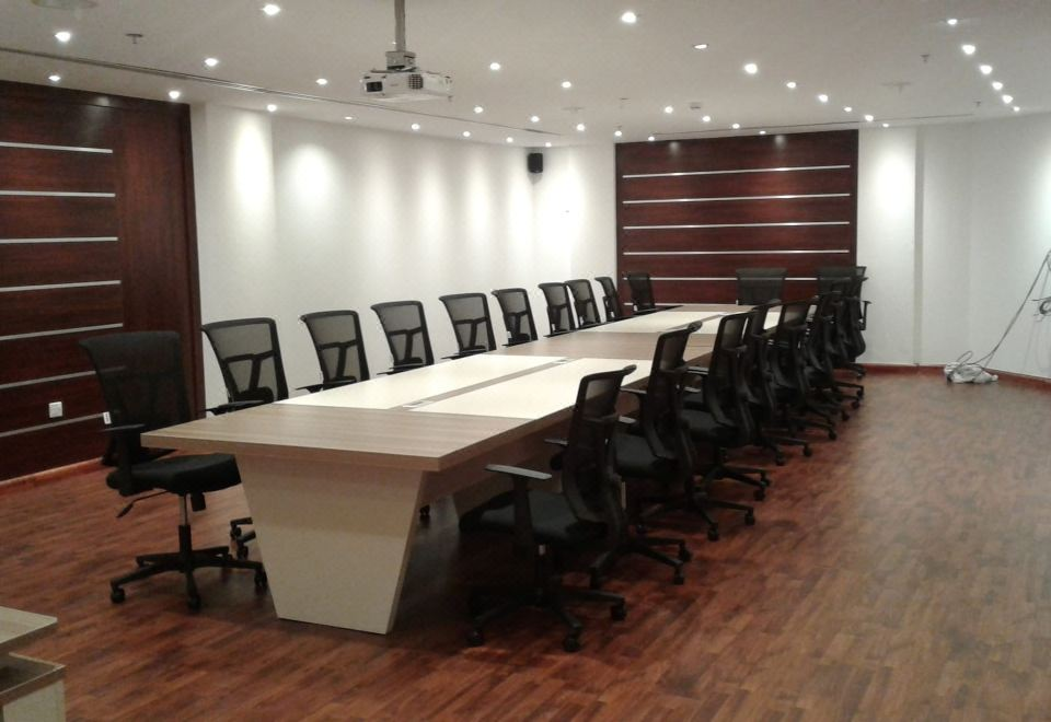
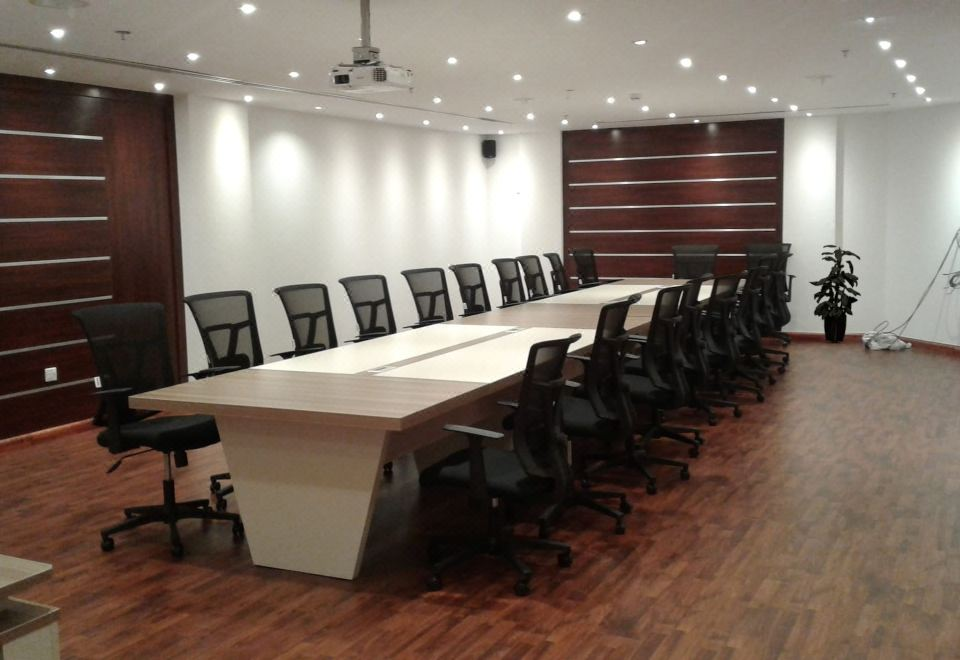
+ indoor plant (833, 293)
